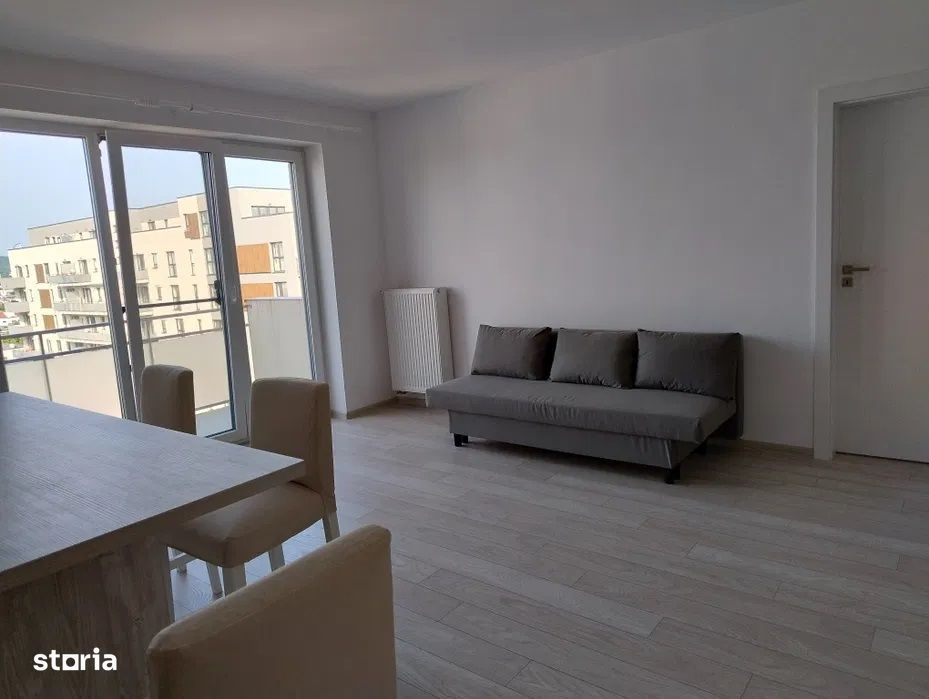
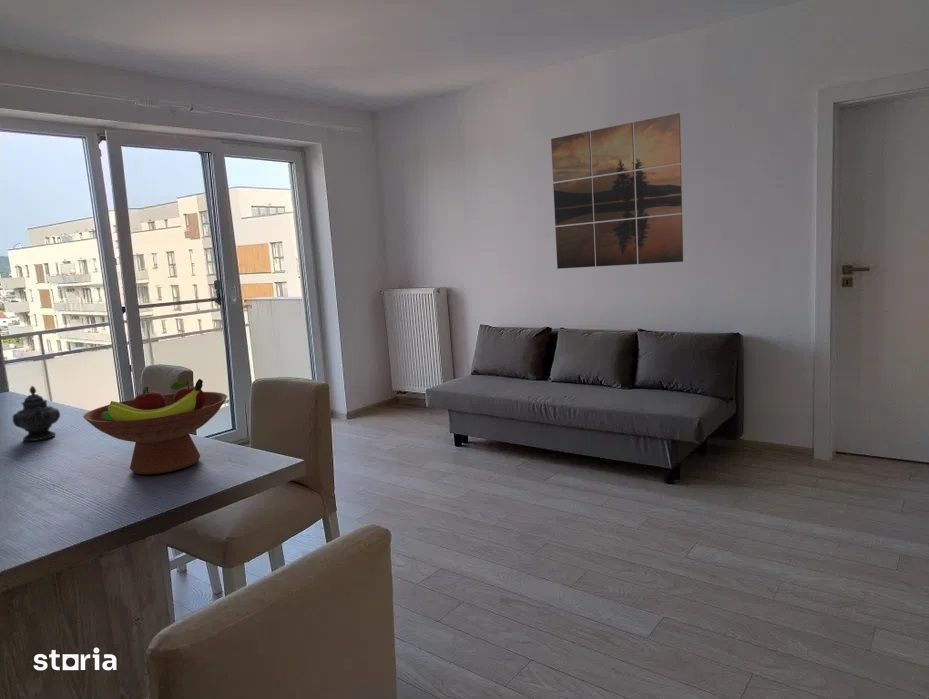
+ teapot (36, 412)
+ fruit bowl (160, 423)
+ wall art (613, 197)
